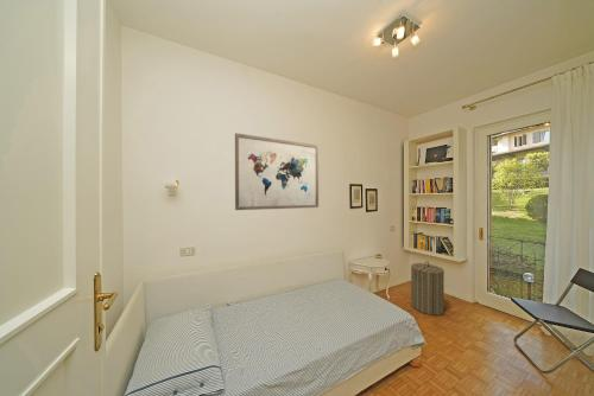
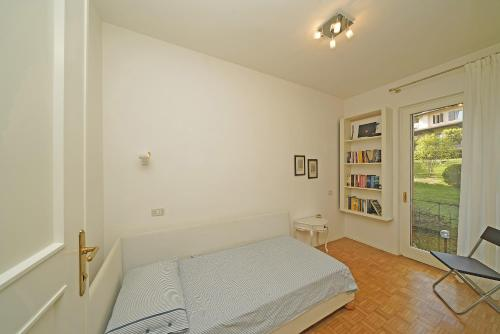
- wall art (280, 174)
- laundry hamper (426, 283)
